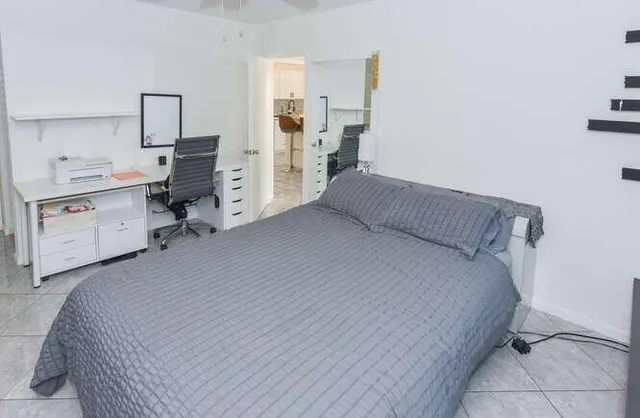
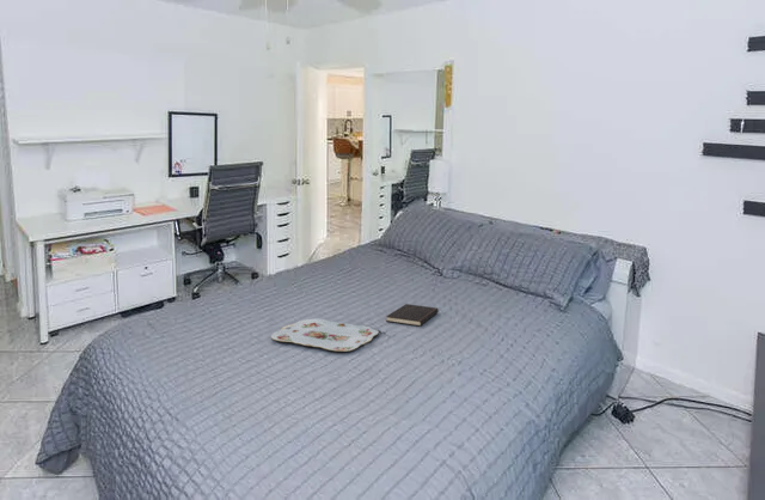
+ serving tray (325, 334)
+ hardcover book (412, 313)
